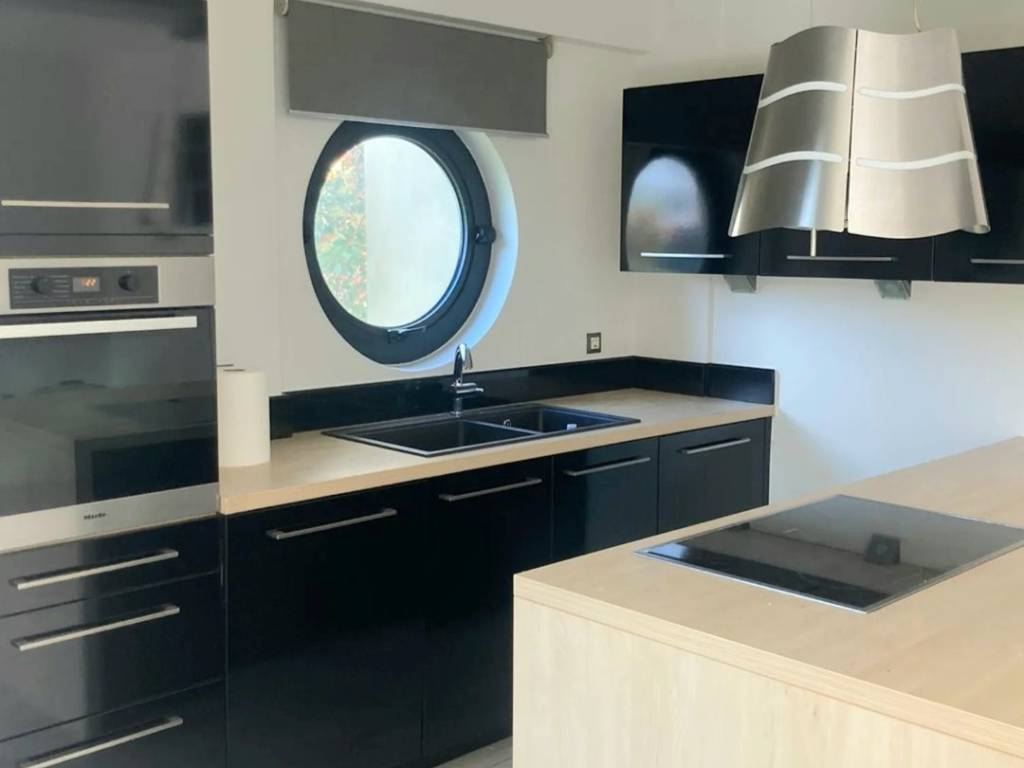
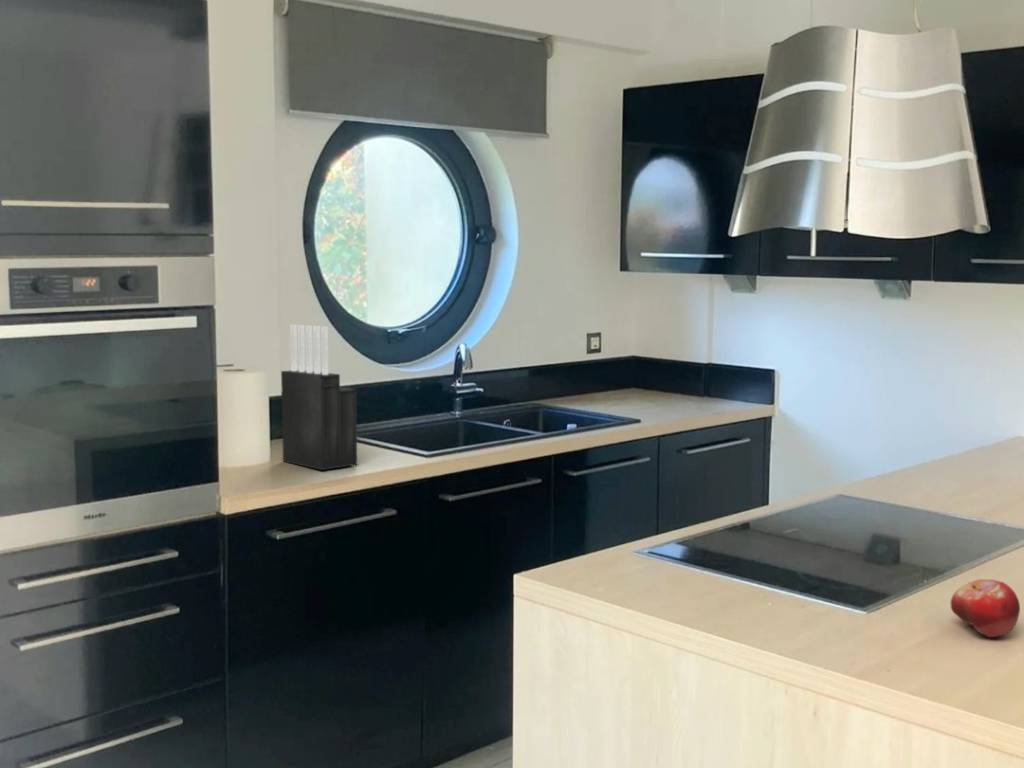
+ fruit (986, 606)
+ knife block (322, 394)
